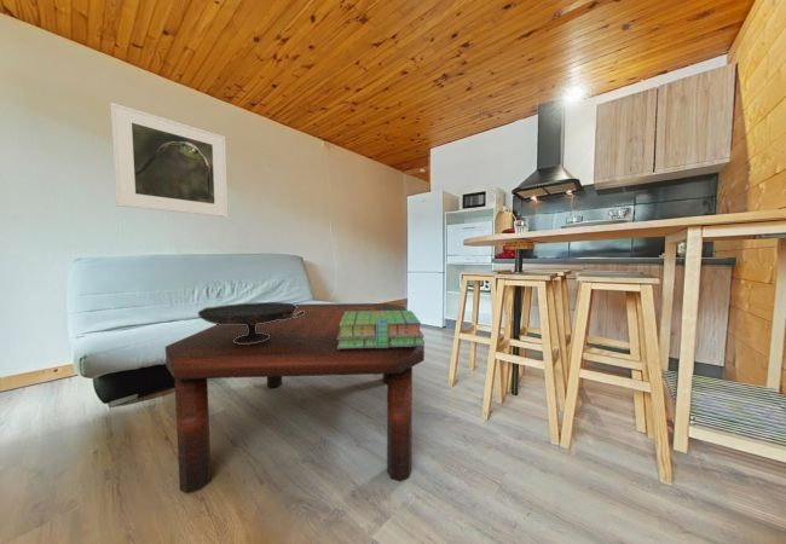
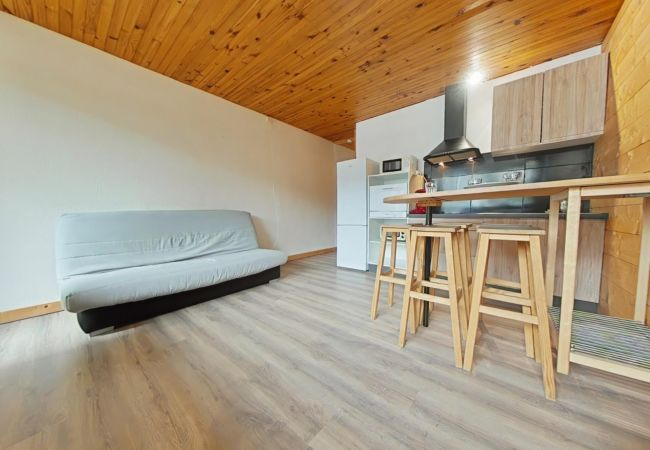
- coffee table (319, 368)
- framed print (177, 167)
- decorative bowl (252, 322)
- stack of books (378, 325)
